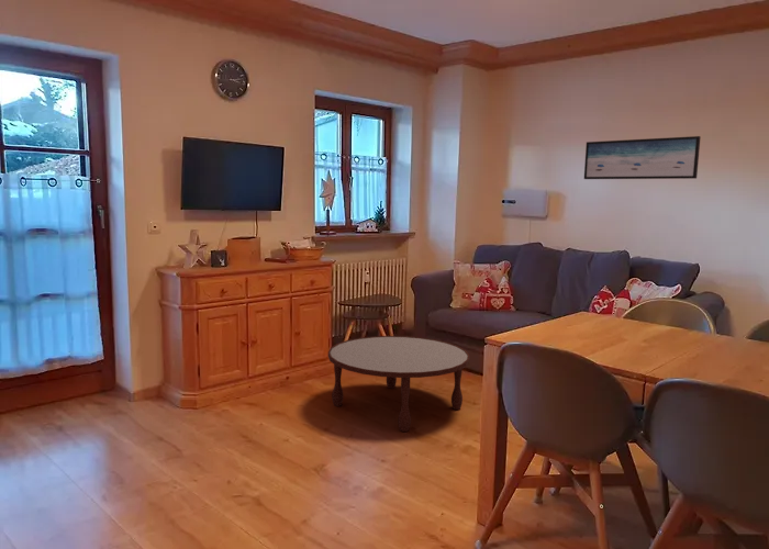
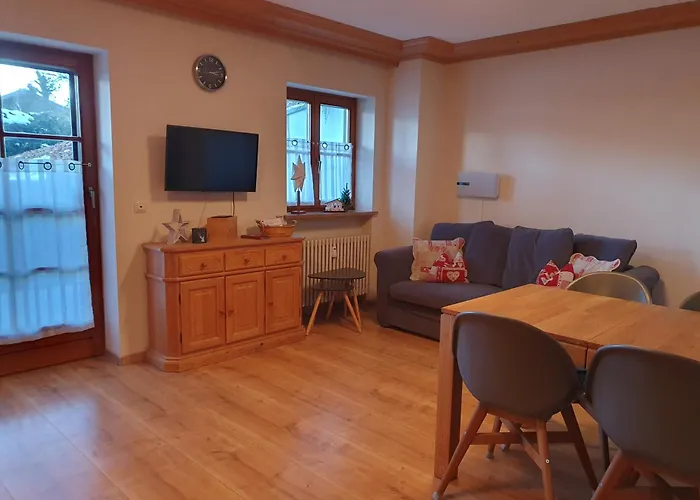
- wall art (638, 159)
- coffee table (395, 379)
